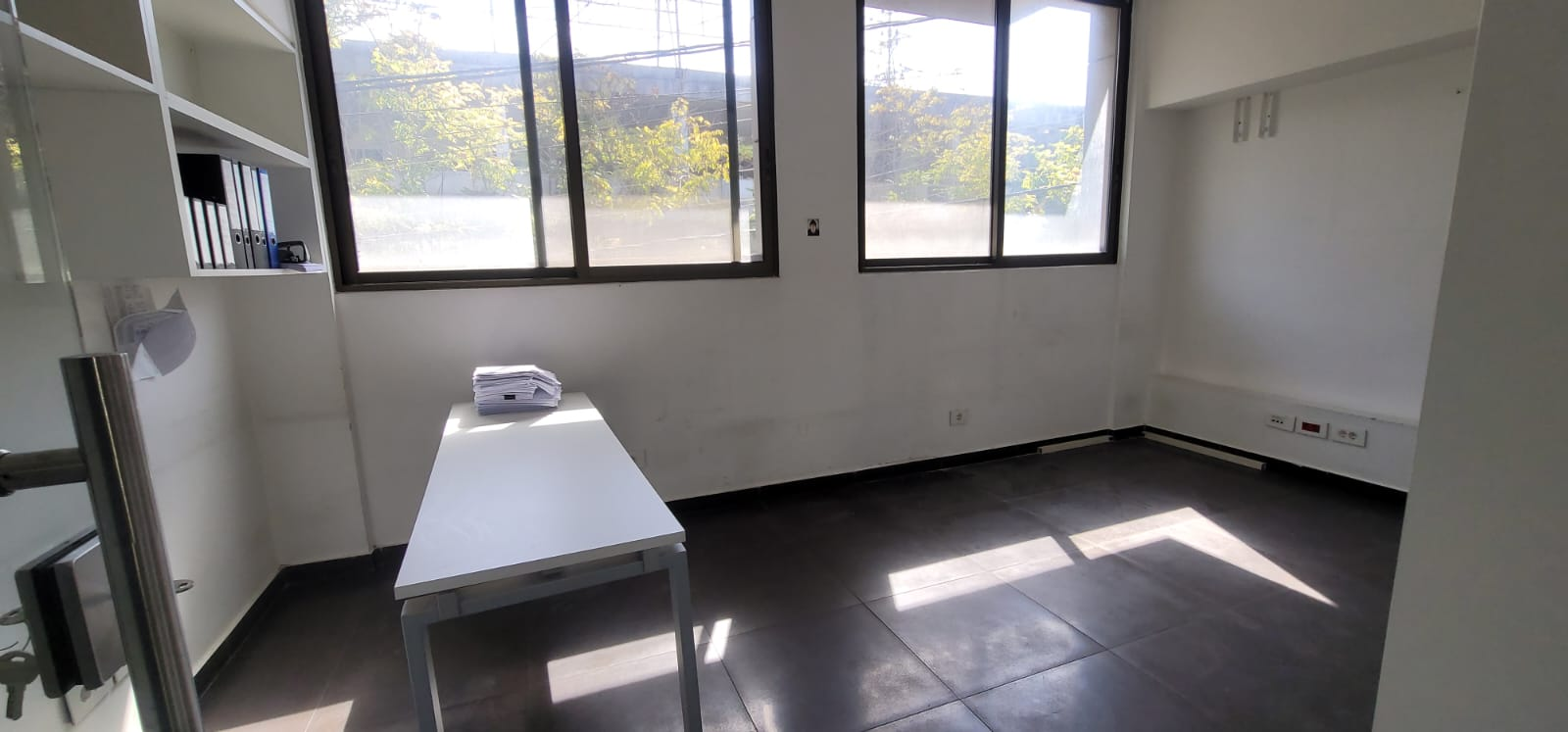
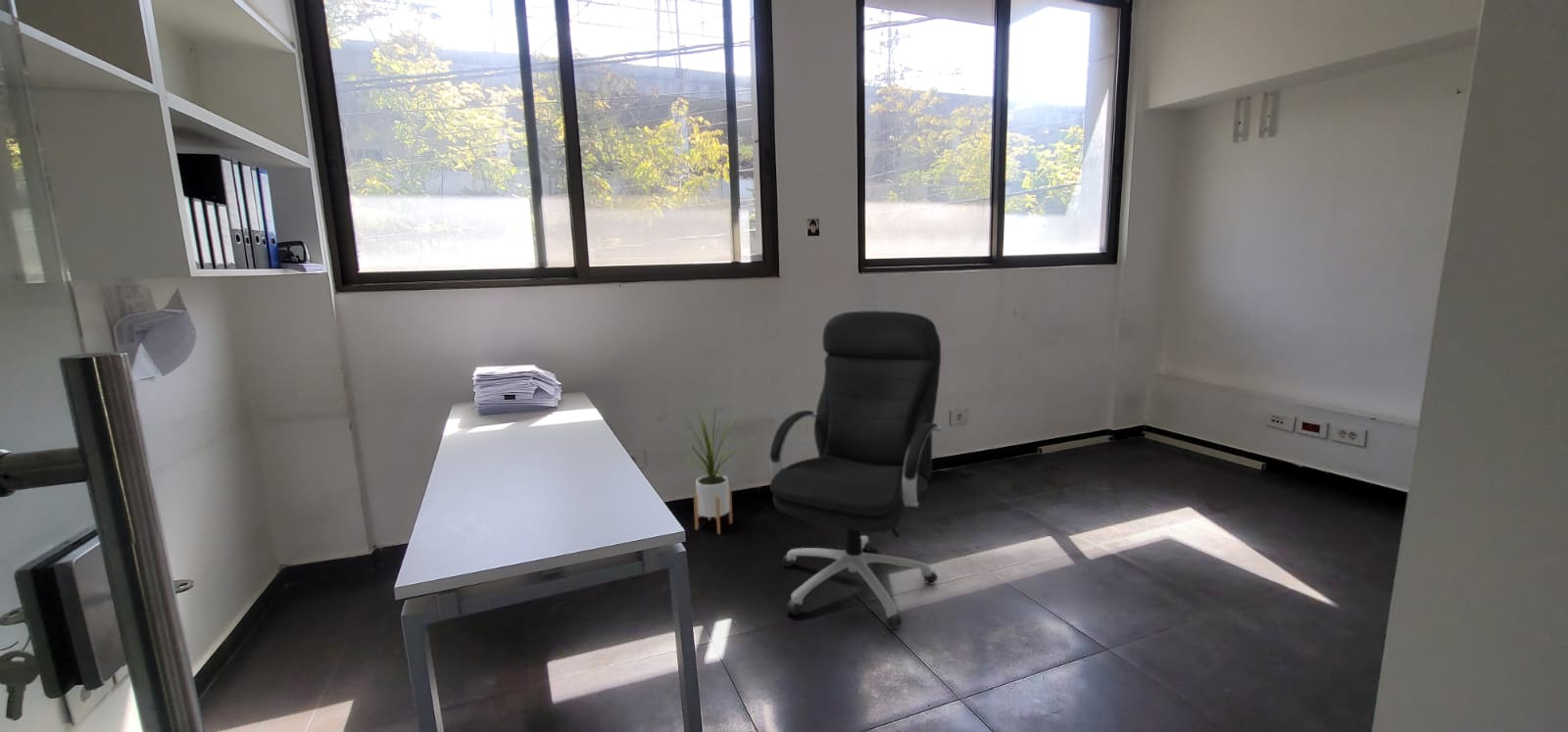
+ office chair (854, 452)
+ house plant (711, 464)
